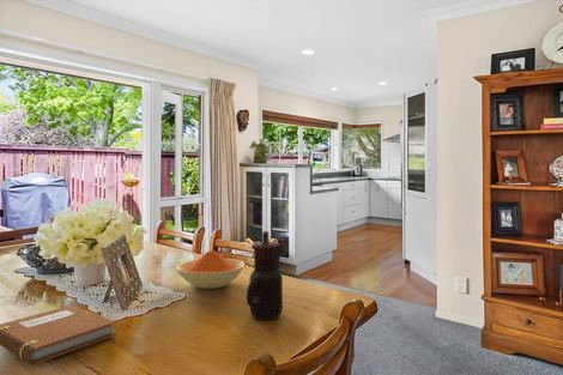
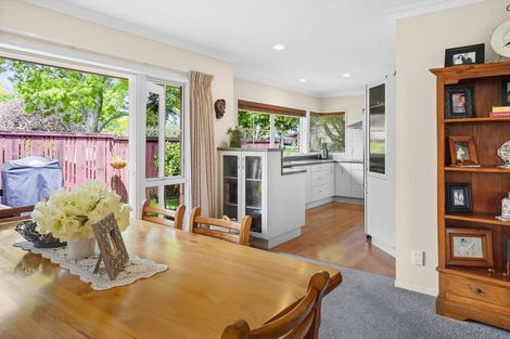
- bowl (211, 267)
- notebook (52, 331)
- teapot (266, 273)
